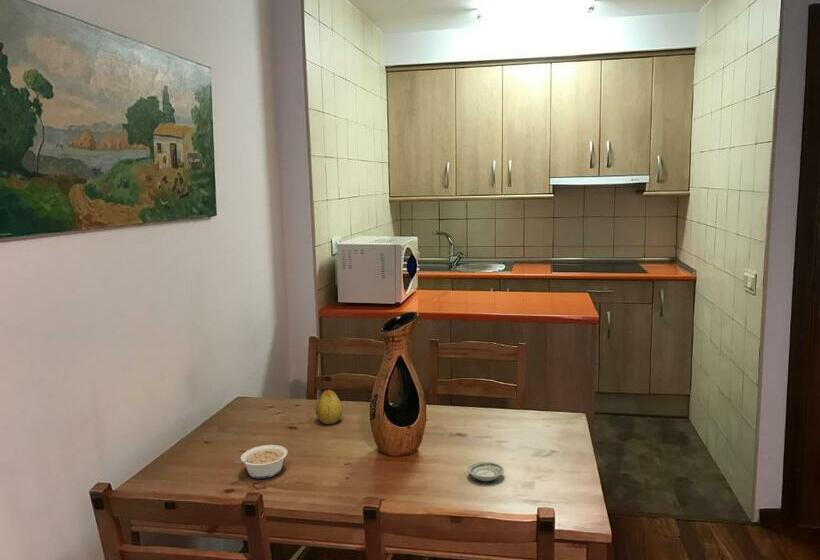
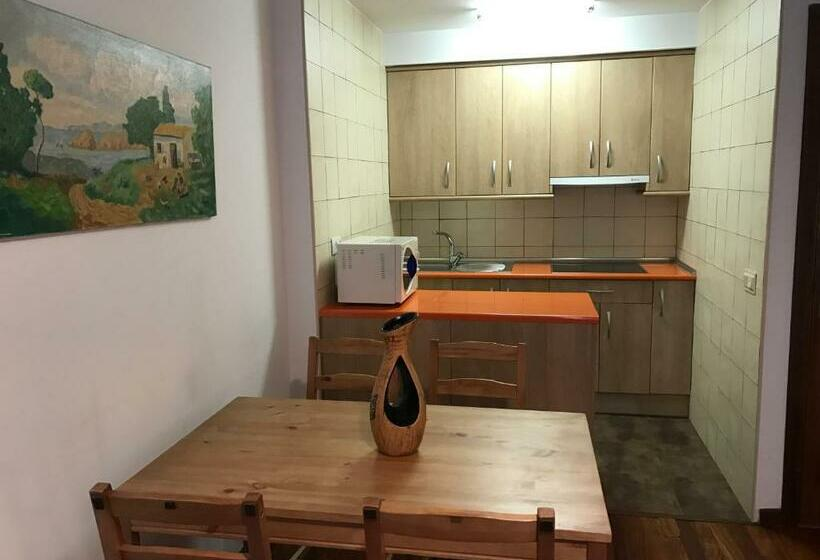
- fruit (328, 403)
- saucer (485, 472)
- legume (263, 462)
